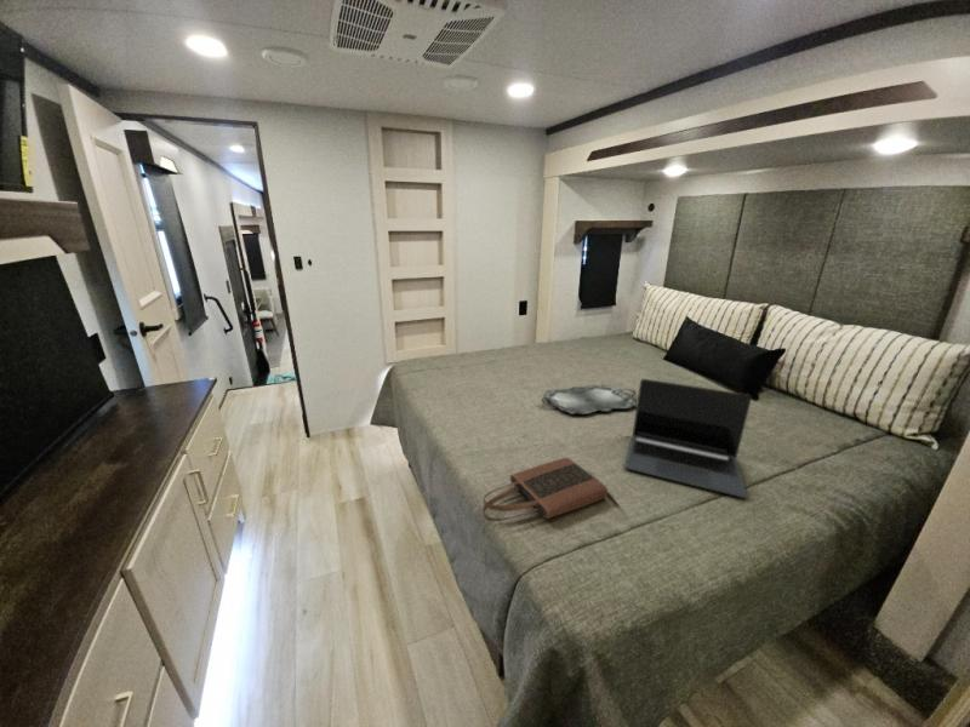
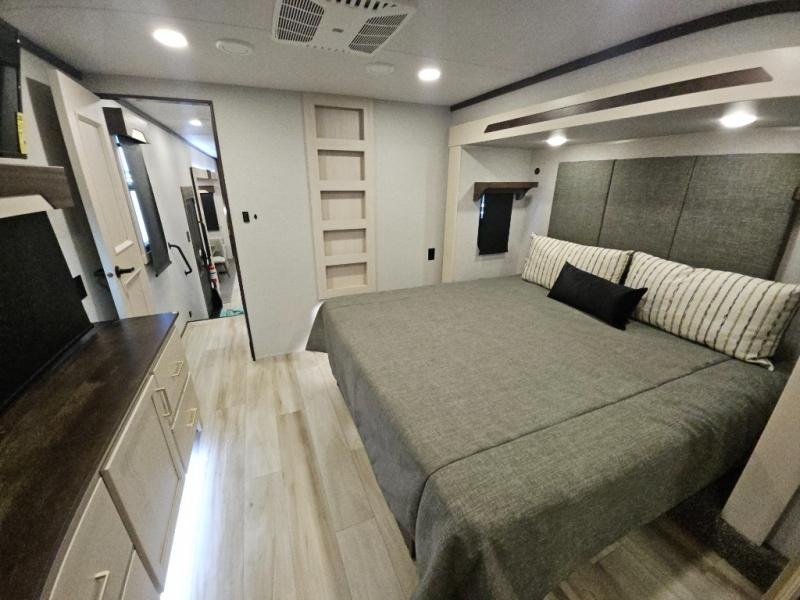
- serving tray (589, 397)
- tote bag (538, 490)
- laptop (687, 431)
